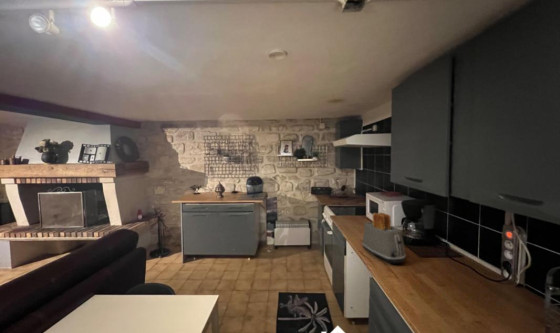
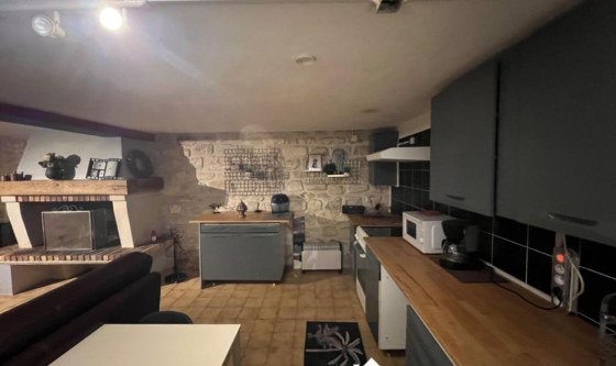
- toaster (382, 234)
